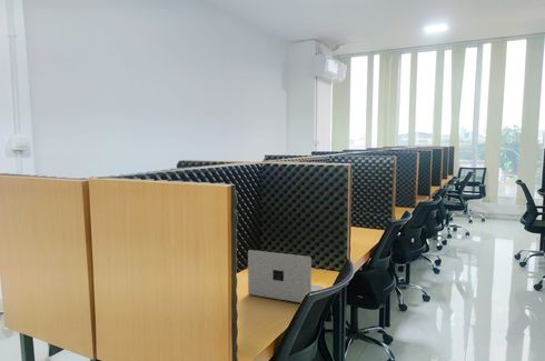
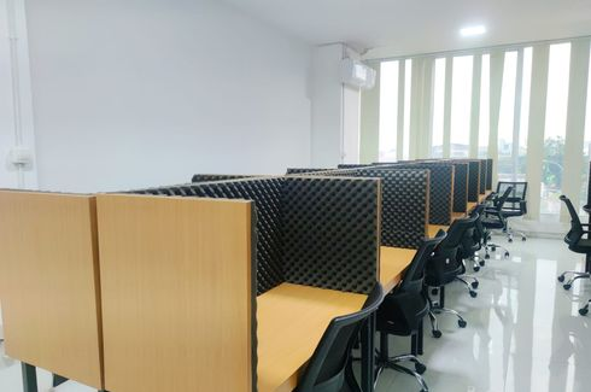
- laptop (286, 269)
